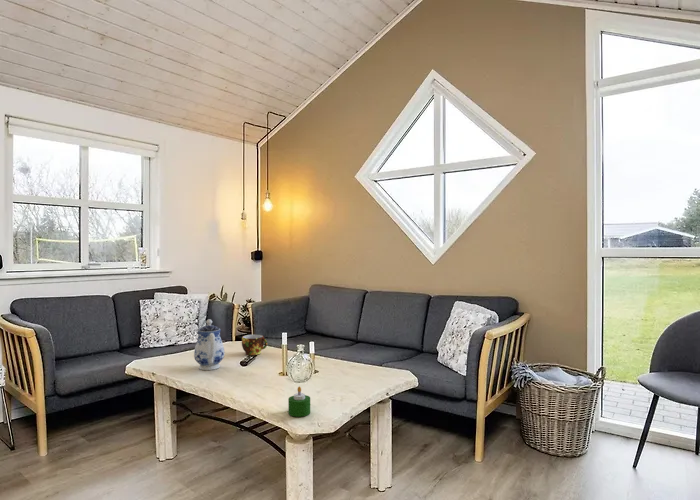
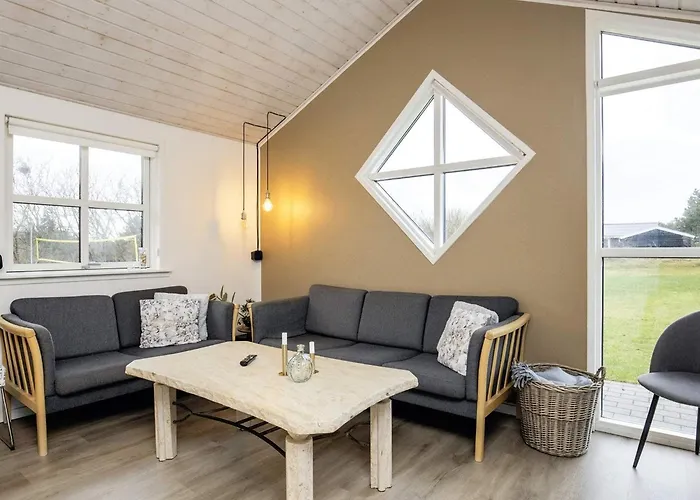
- cup (254, 344)
- candle (299, 399)
- teapot (209, 343)
